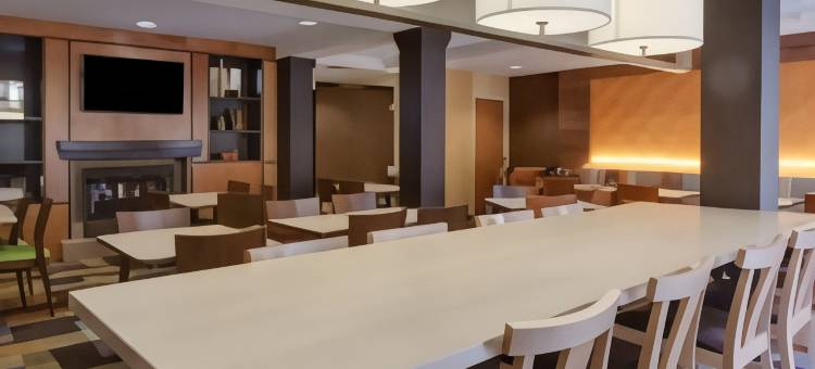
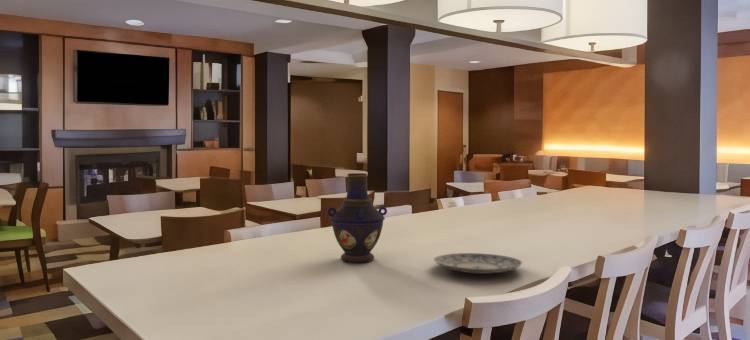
+ vase (357, 216)
+ plate (477, 264)
